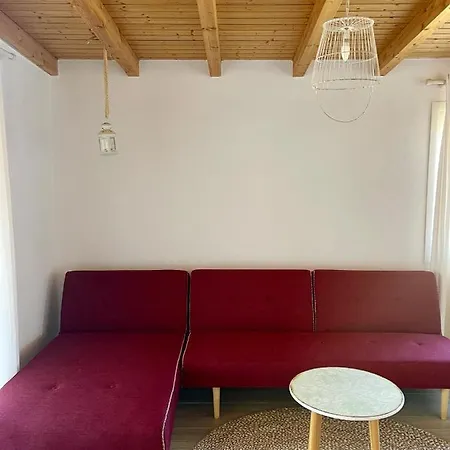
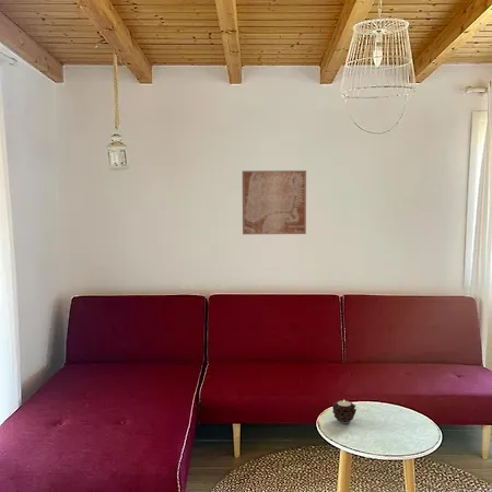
+ wall art (273, 202)
+ candle (343, 410)
